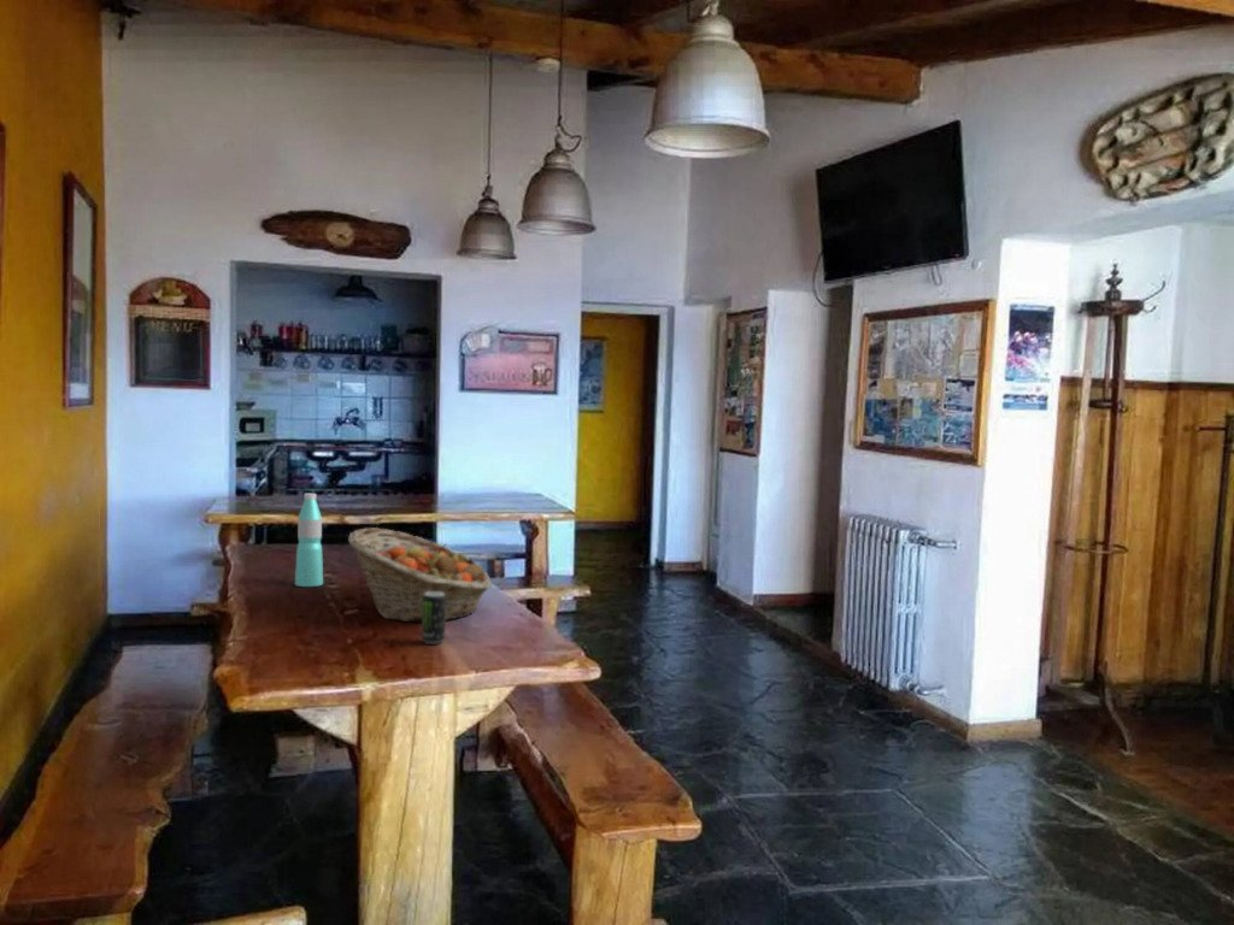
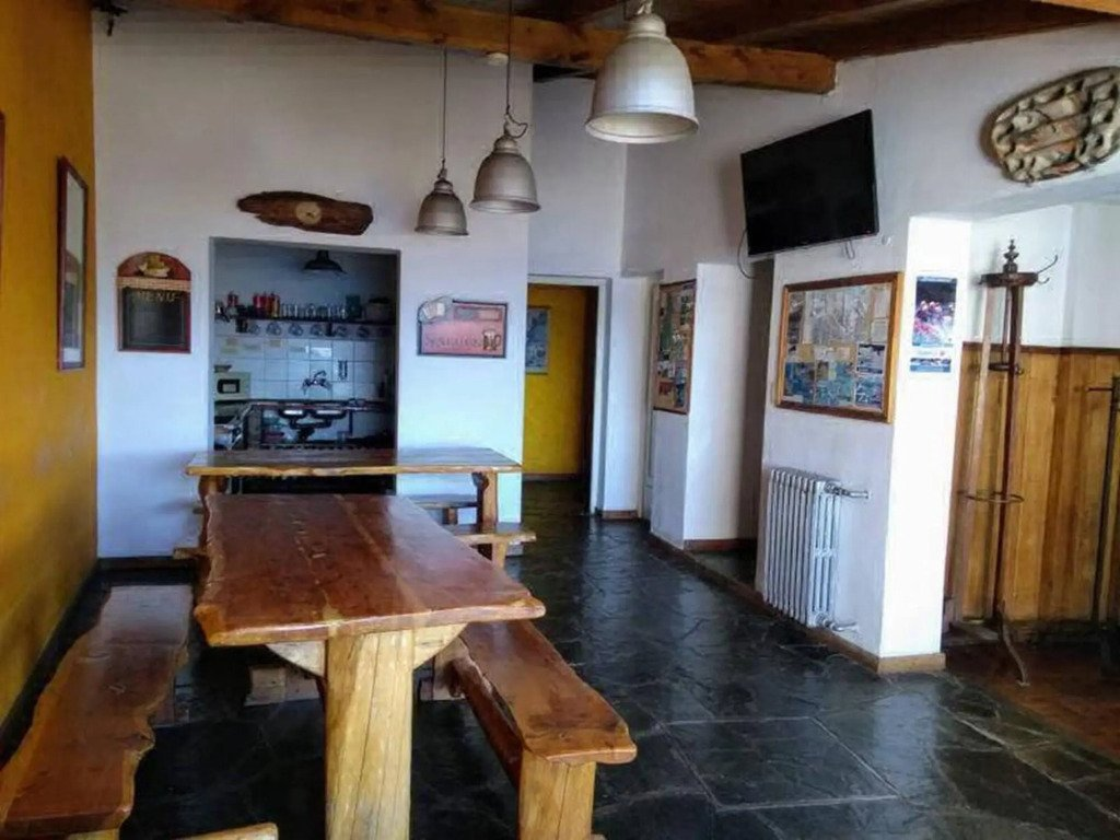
- fruit basket (421, 571)
- water bottle (310, 538)
- beverage can (433, 618)
